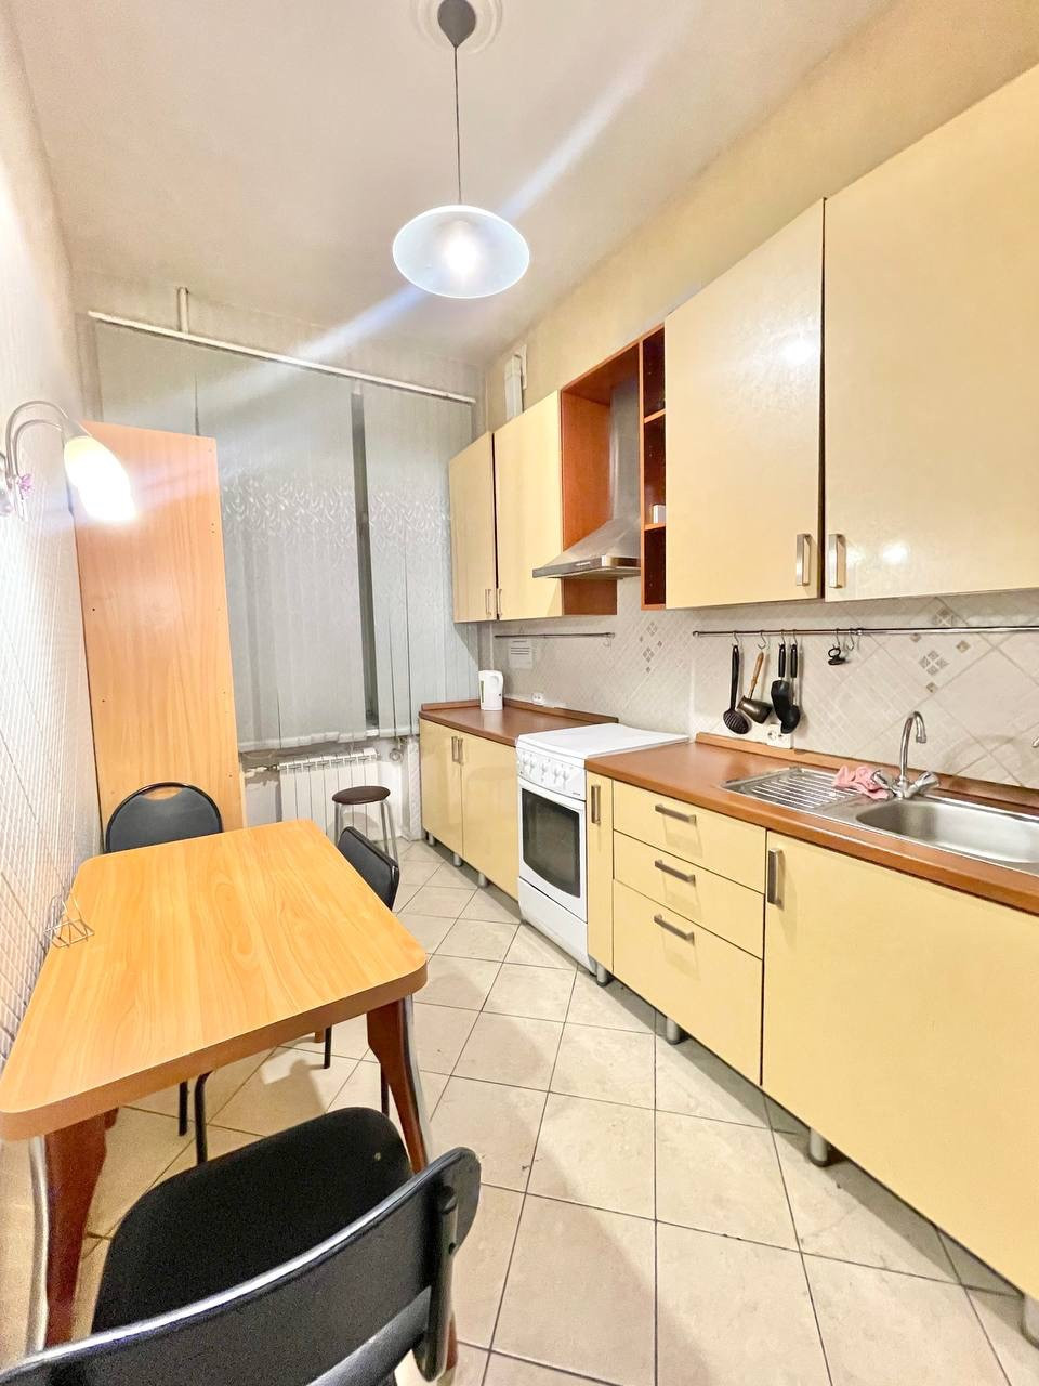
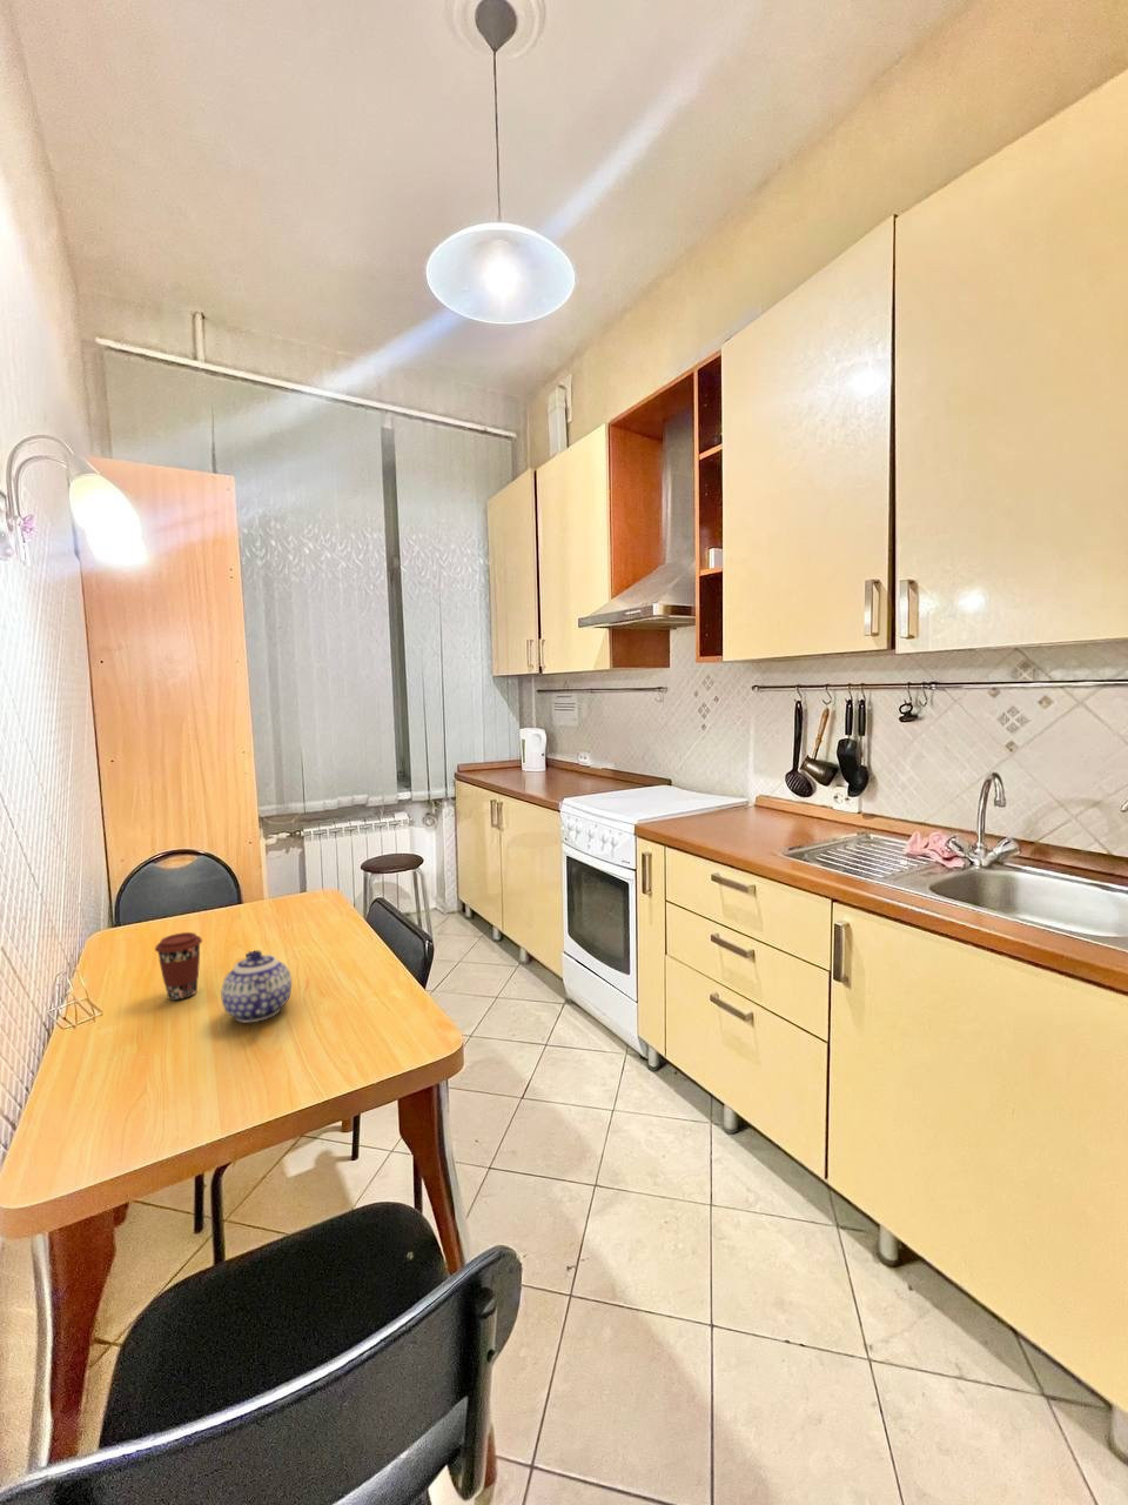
+ teapot (256, 981)
+ coffee cup (180, 966)
